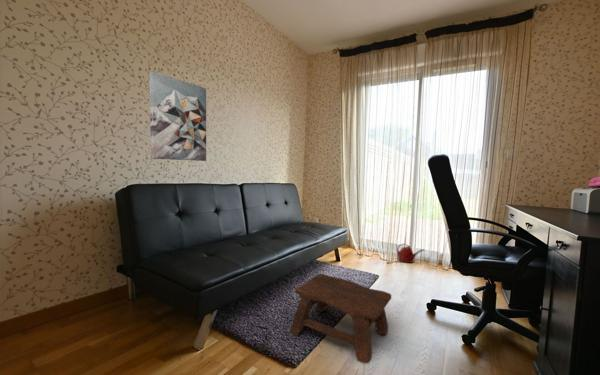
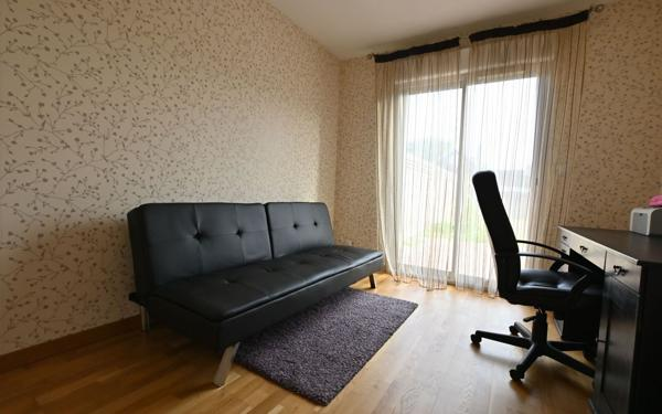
- stool (340, 310)
- watering can (410, 253)
- wall art (180, 120)
